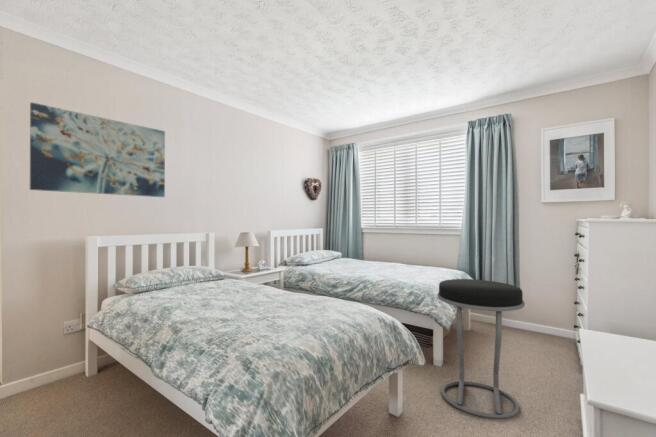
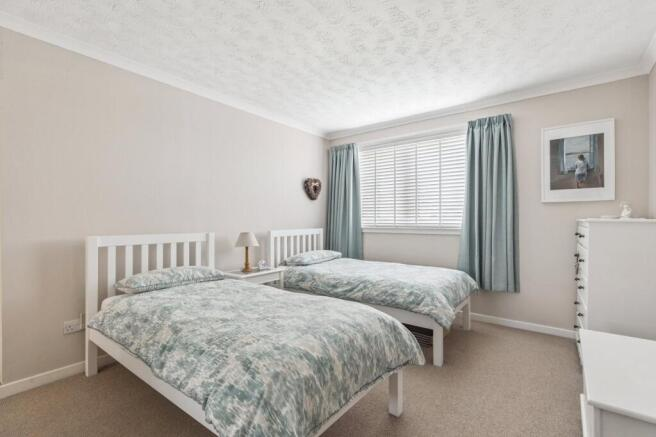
- stool (462, 342)
- wall art (106, 156)
